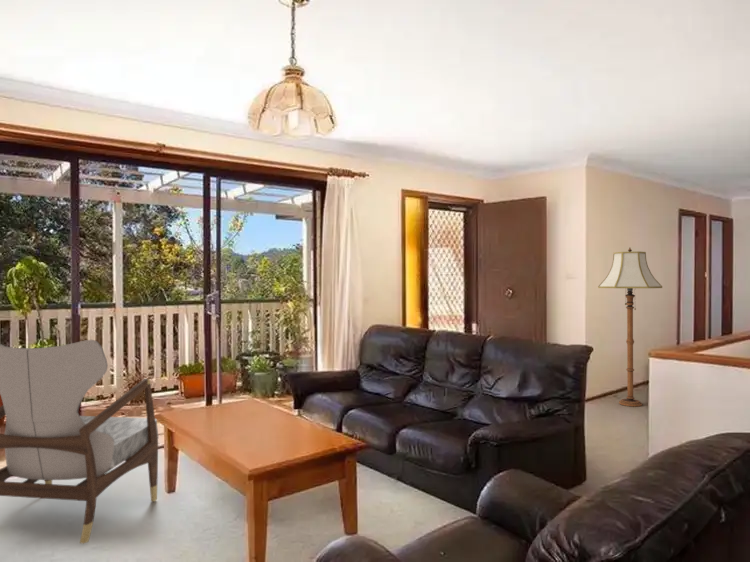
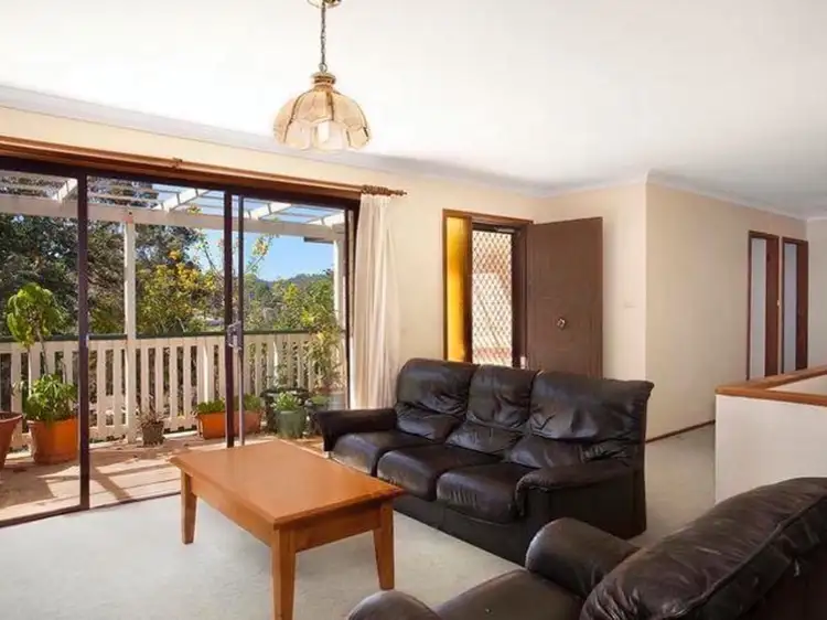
- floor lamp (629, 325)
- armchair (72, 424)
